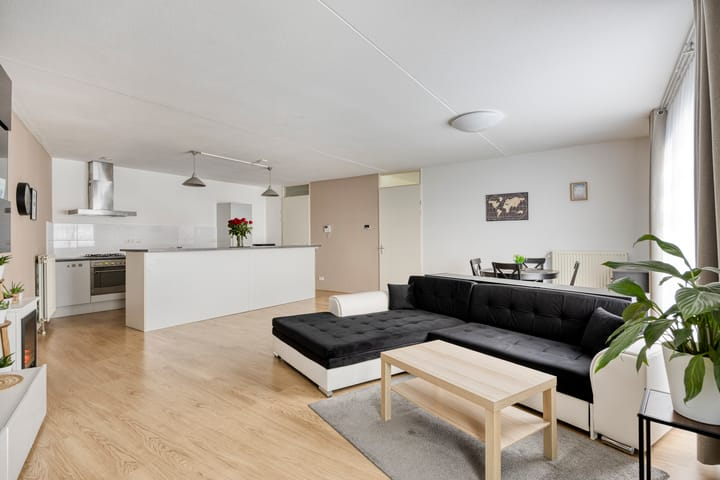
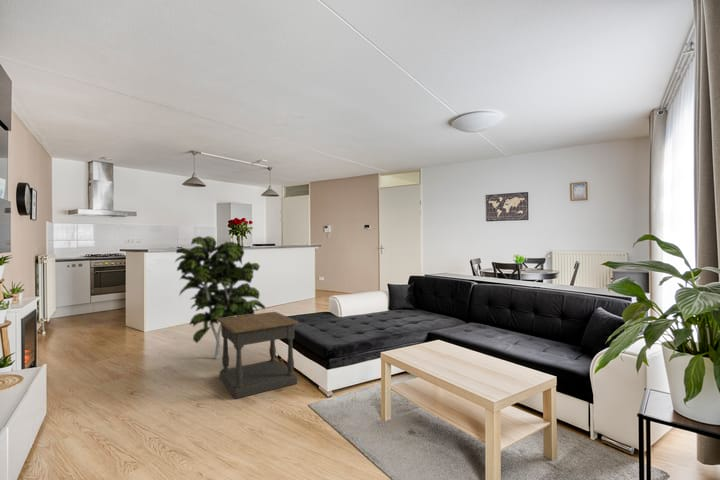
+ indoor plant (221, 297)
+ side table (257, 342)
